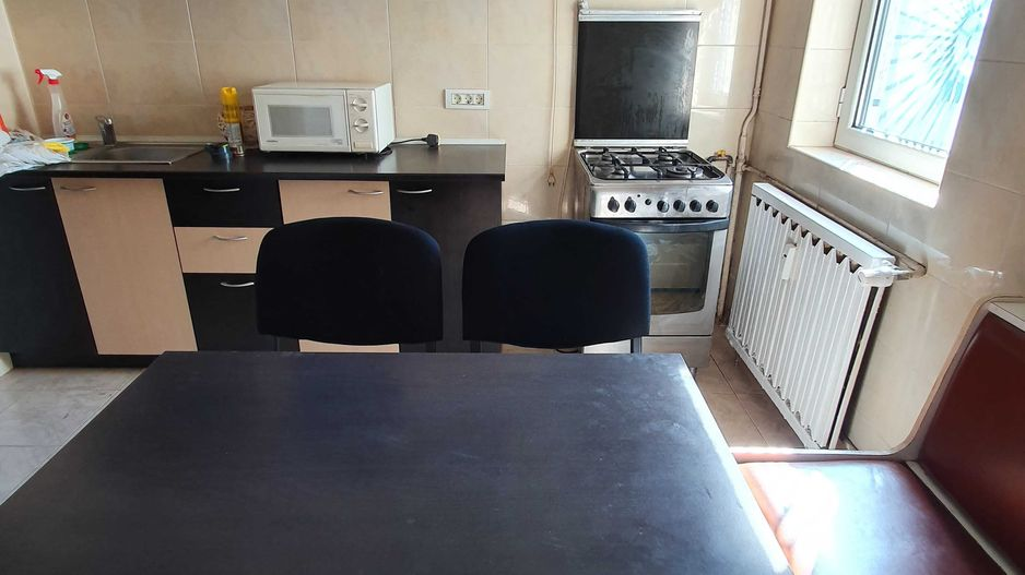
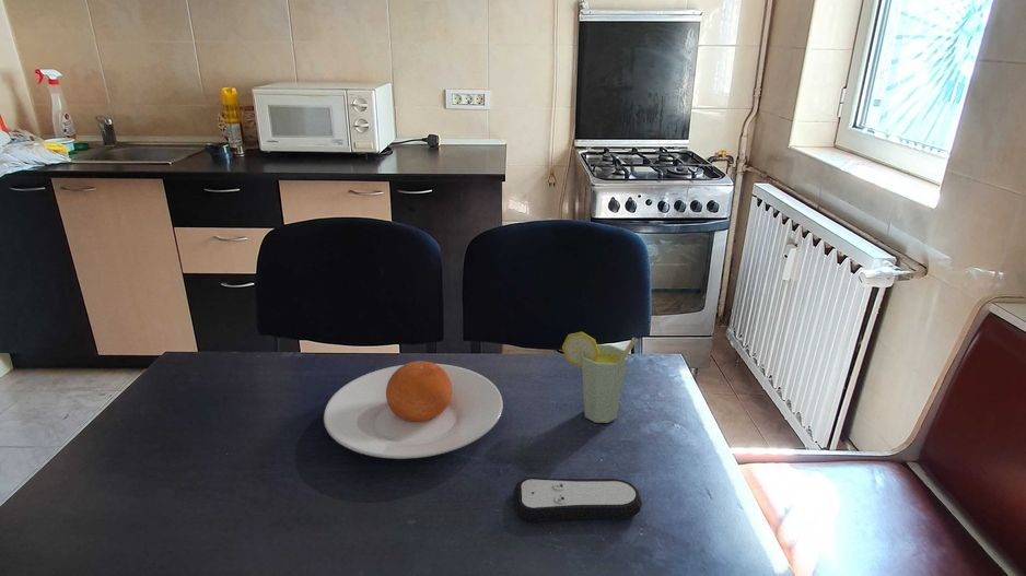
+ plate (415, 398)
+ cup (596, 373)
+ remote control (576, 497)
